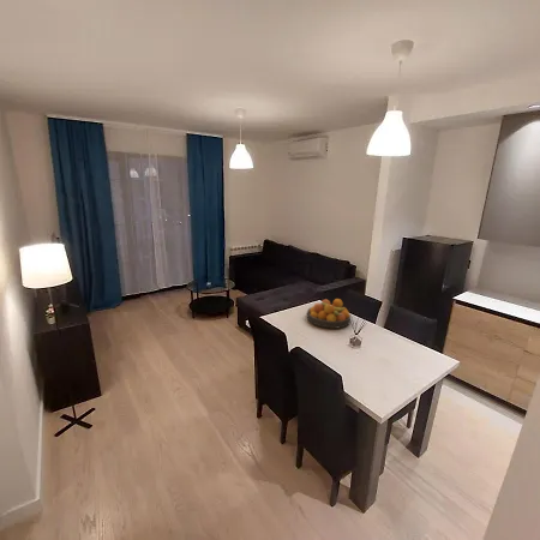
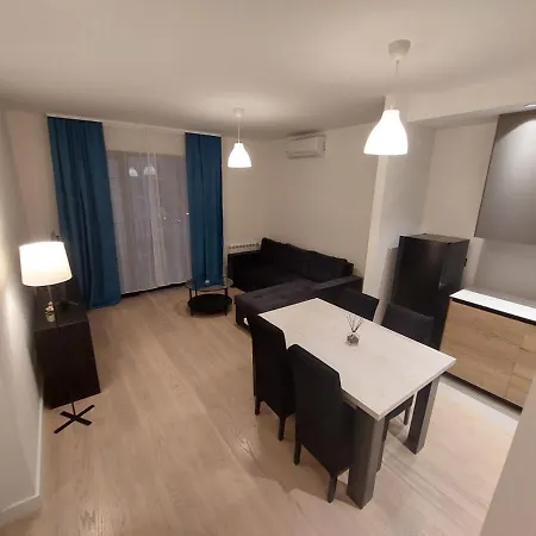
- fruit bowl (329, 310)
